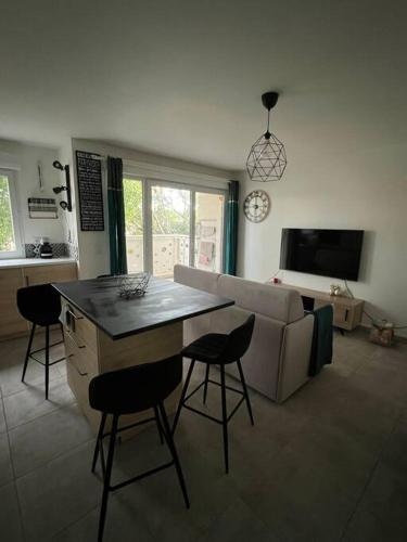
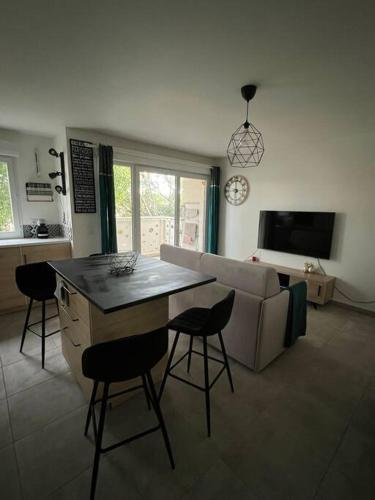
- backpack (383, 331)
